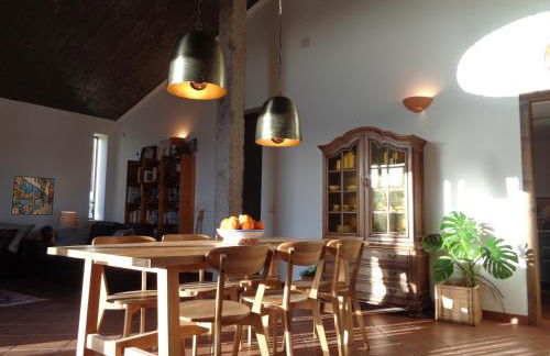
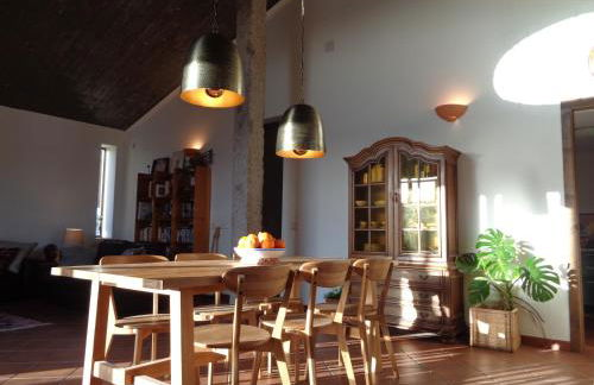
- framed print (33, 196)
